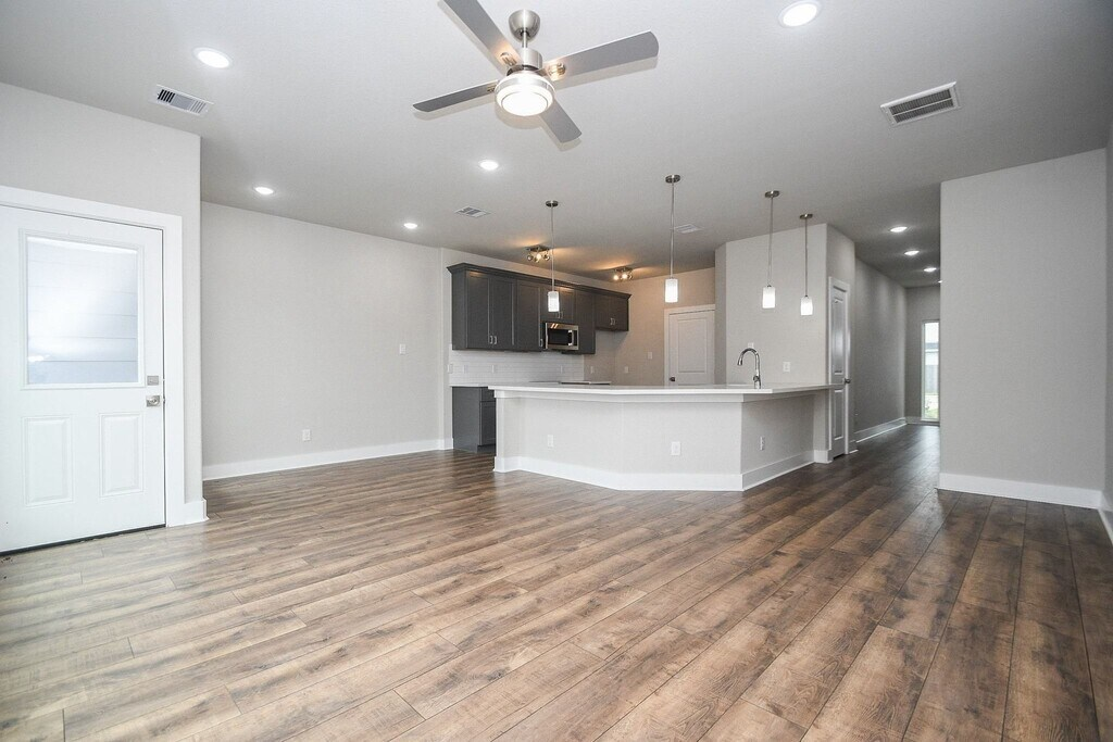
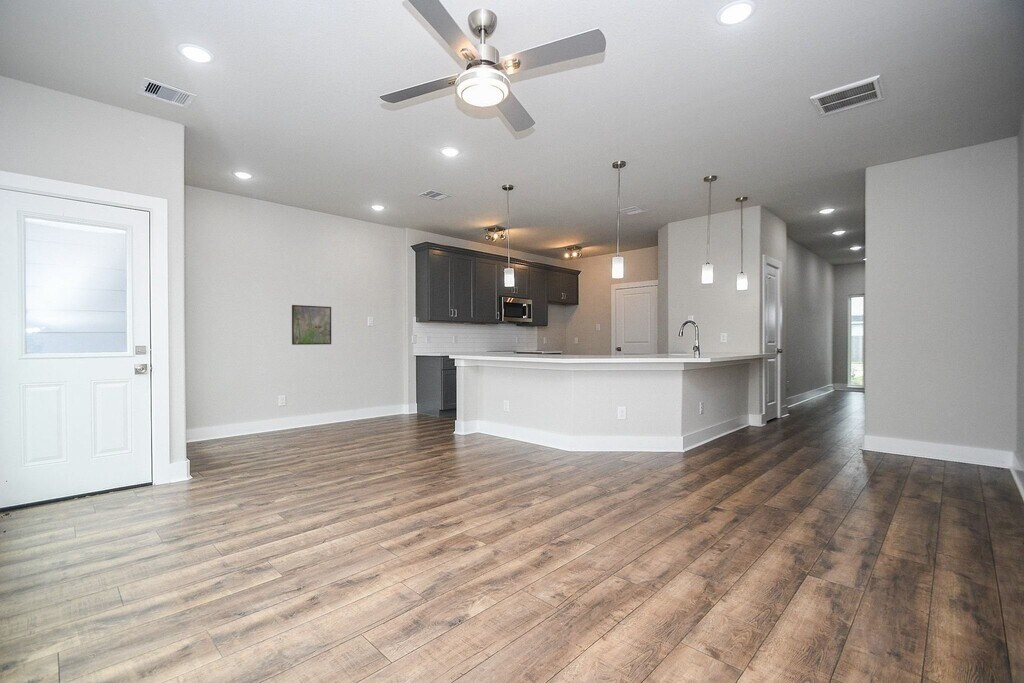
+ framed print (312, 325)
